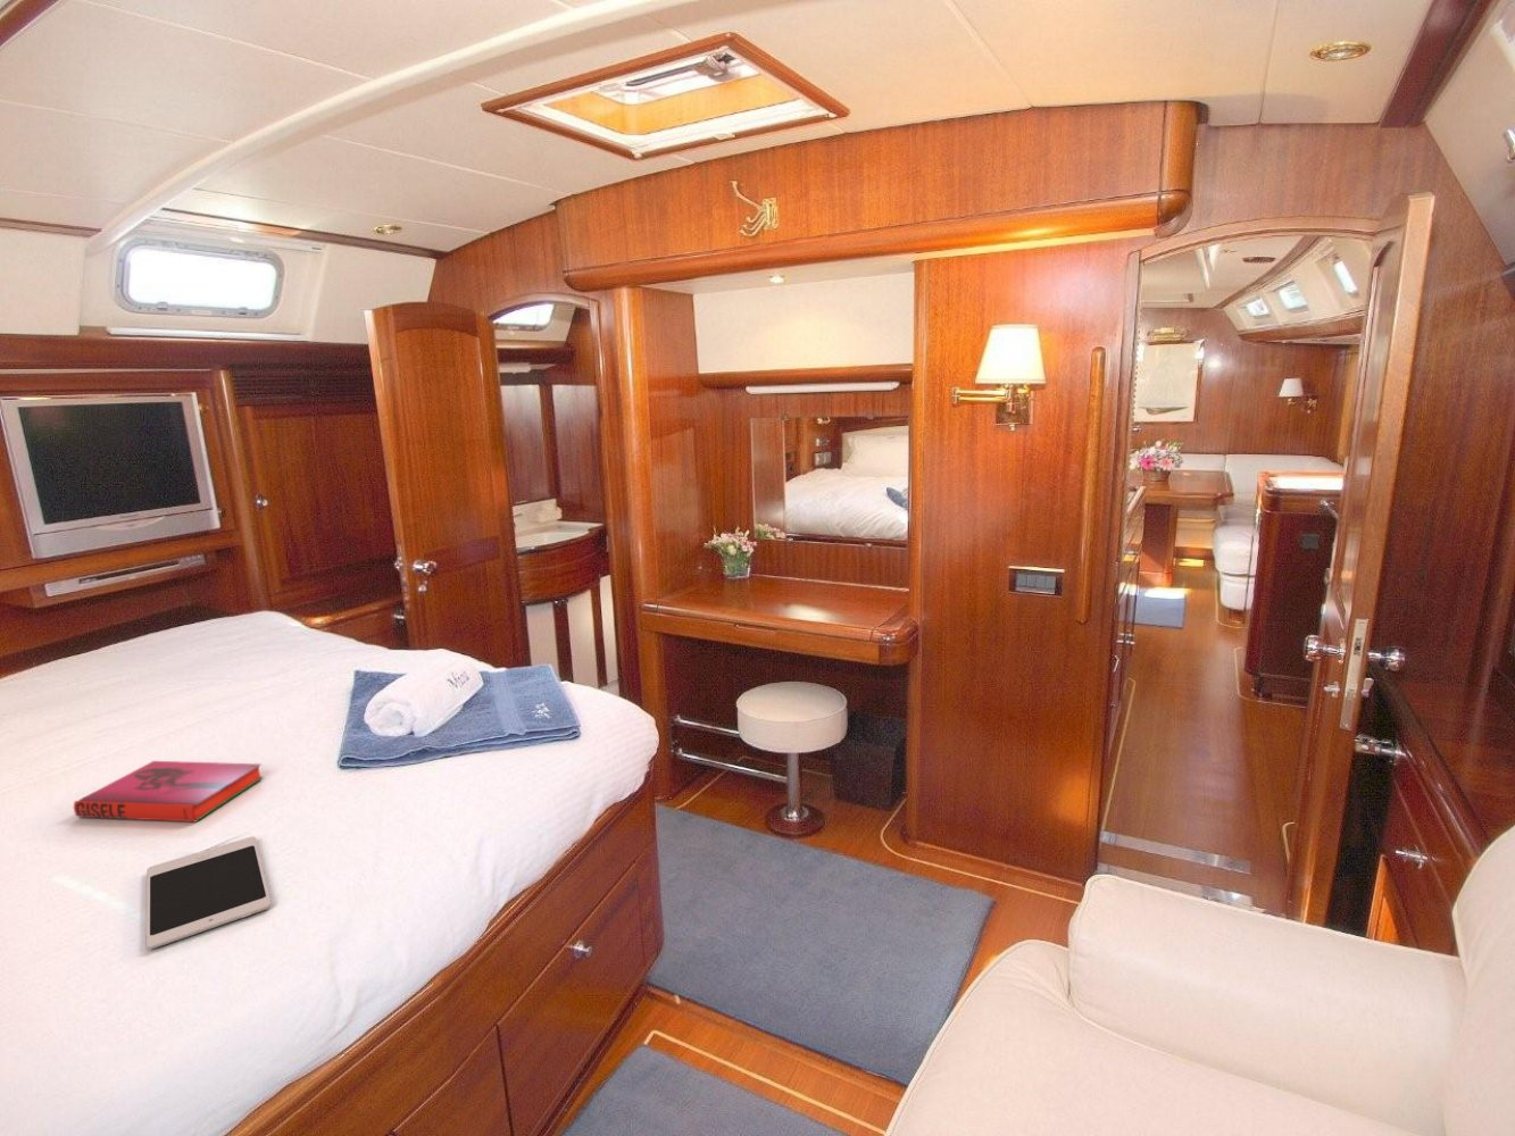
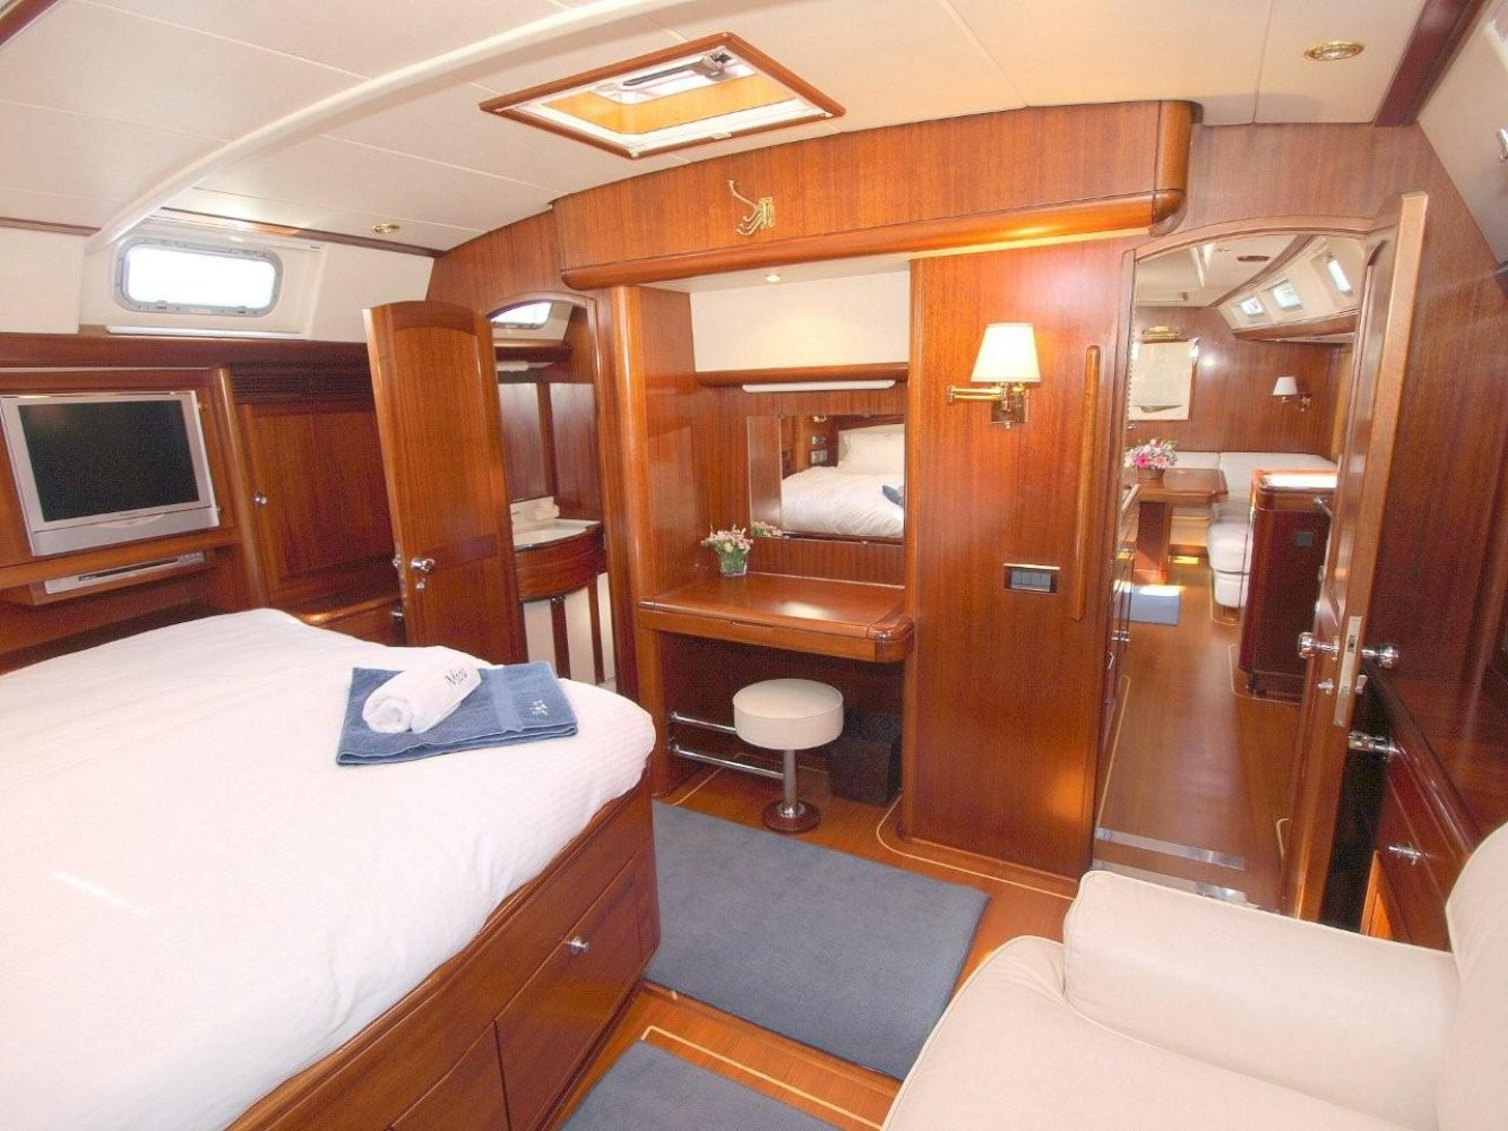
- tablet (205, 888)
- hardback book (172, 790)
